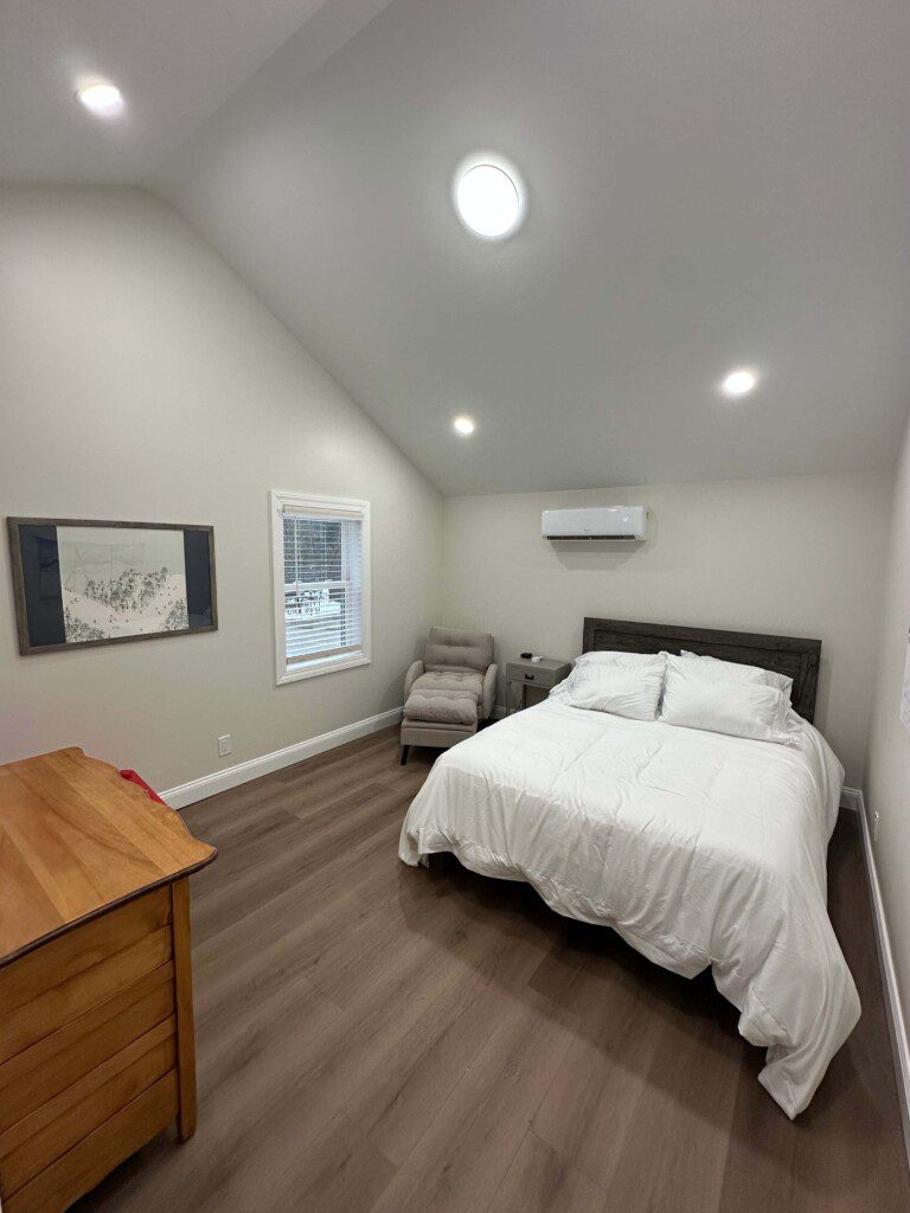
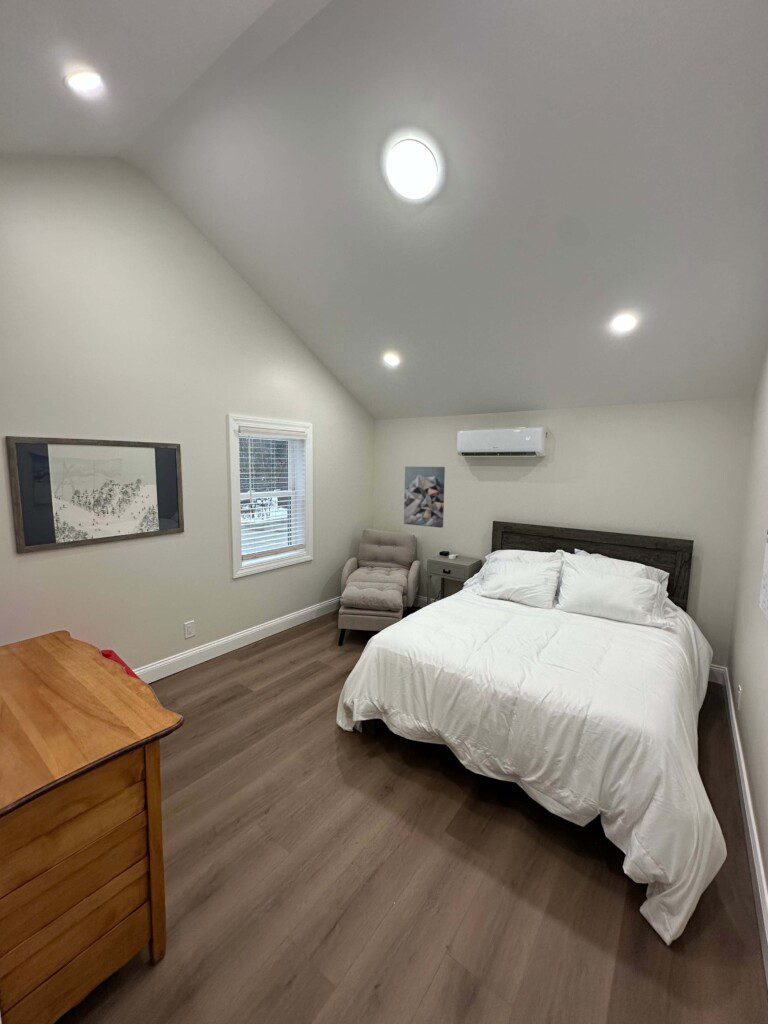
+ wall art (423, 496)
